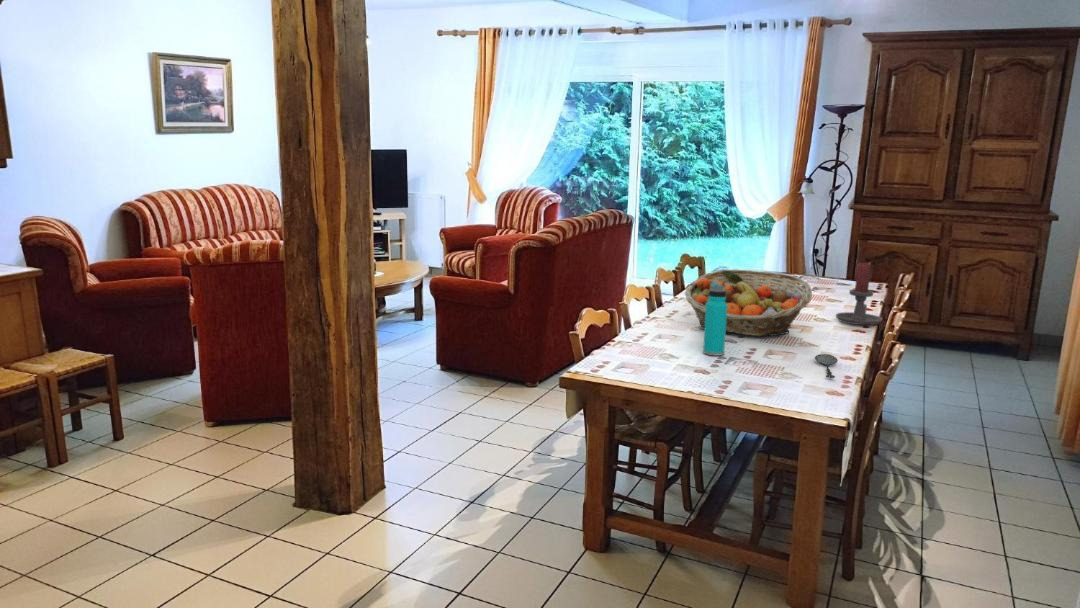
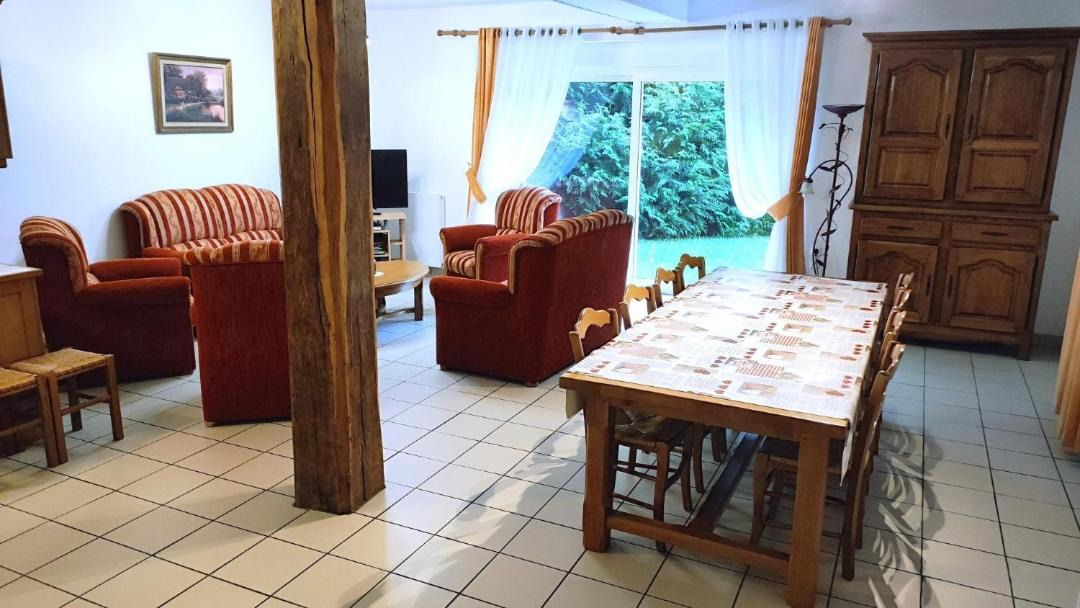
- spoon (827, 365)
- water bottle (715, 319)
- fruit basket (746, 301)
- candle holder (862, 291)
